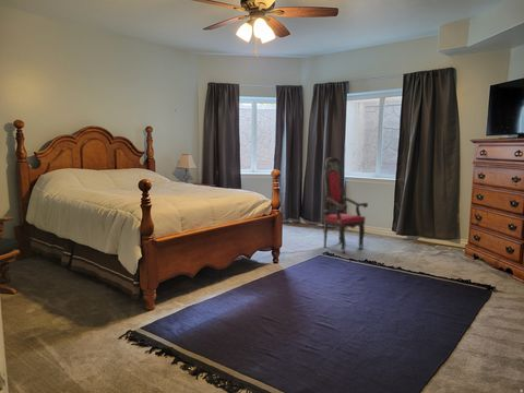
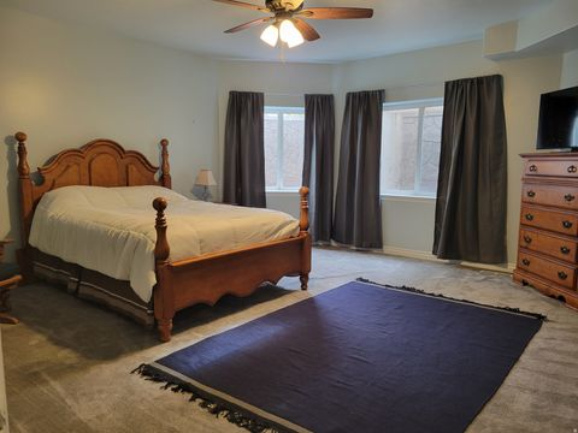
- armchair (343, 203)
